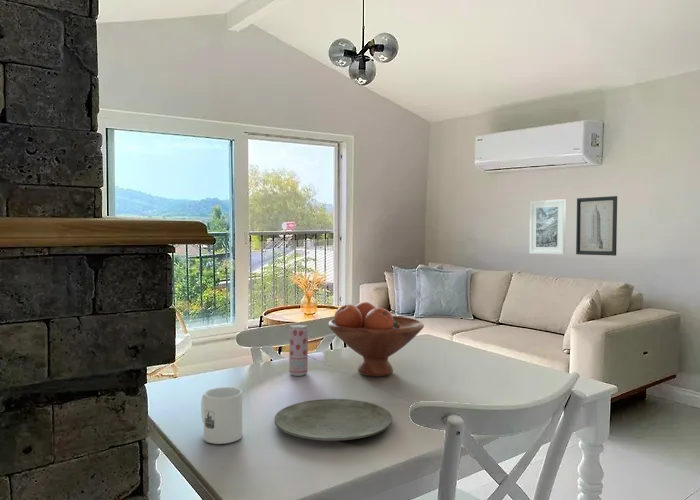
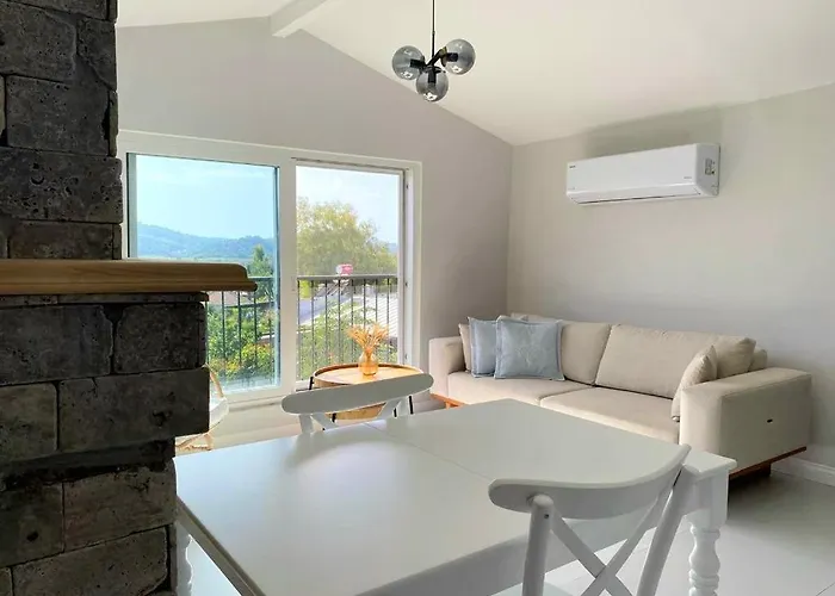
- plate (333, 419)
- fruit bowl (375, 337)
- beverage can (298, 349)
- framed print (547, 227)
- wall art (596, 226)
- mug (218, 412)
